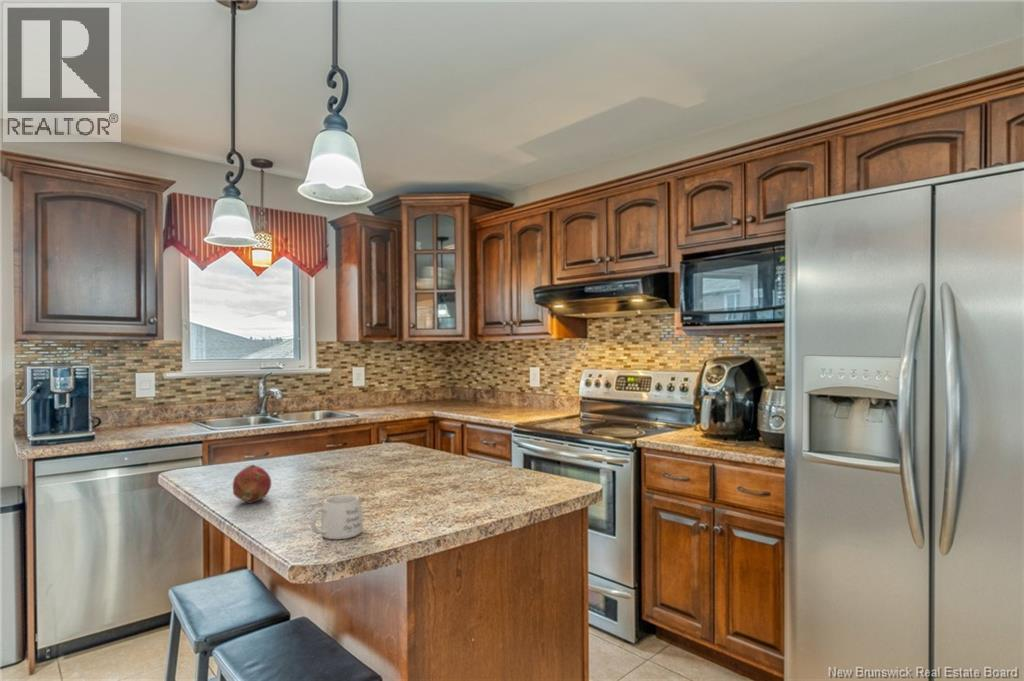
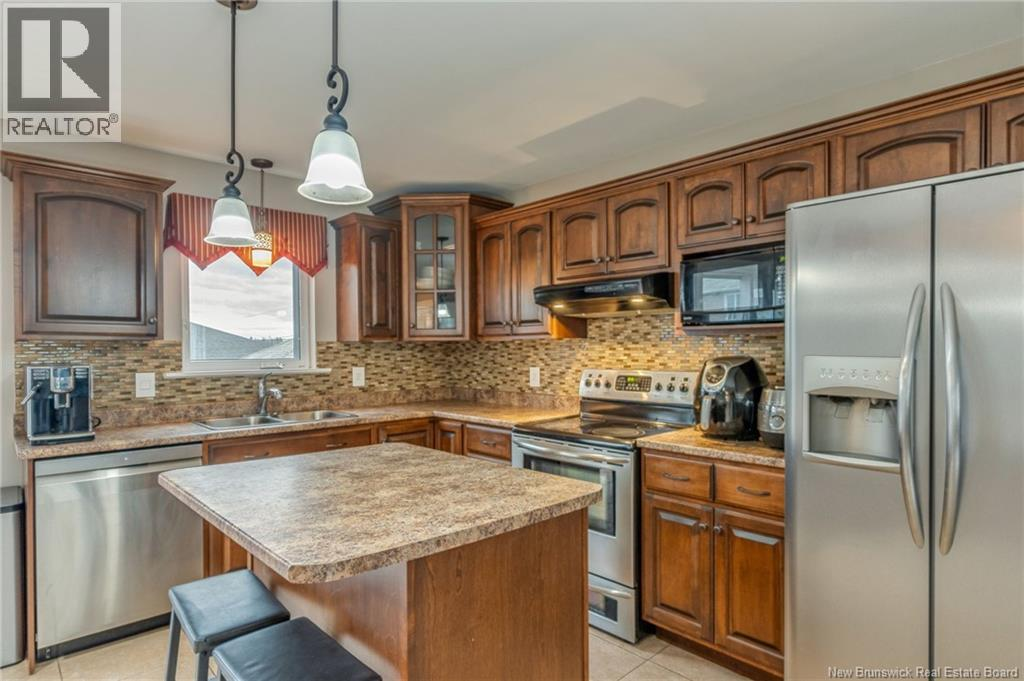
- mug (335, 518)
- fruit (253, 482)
